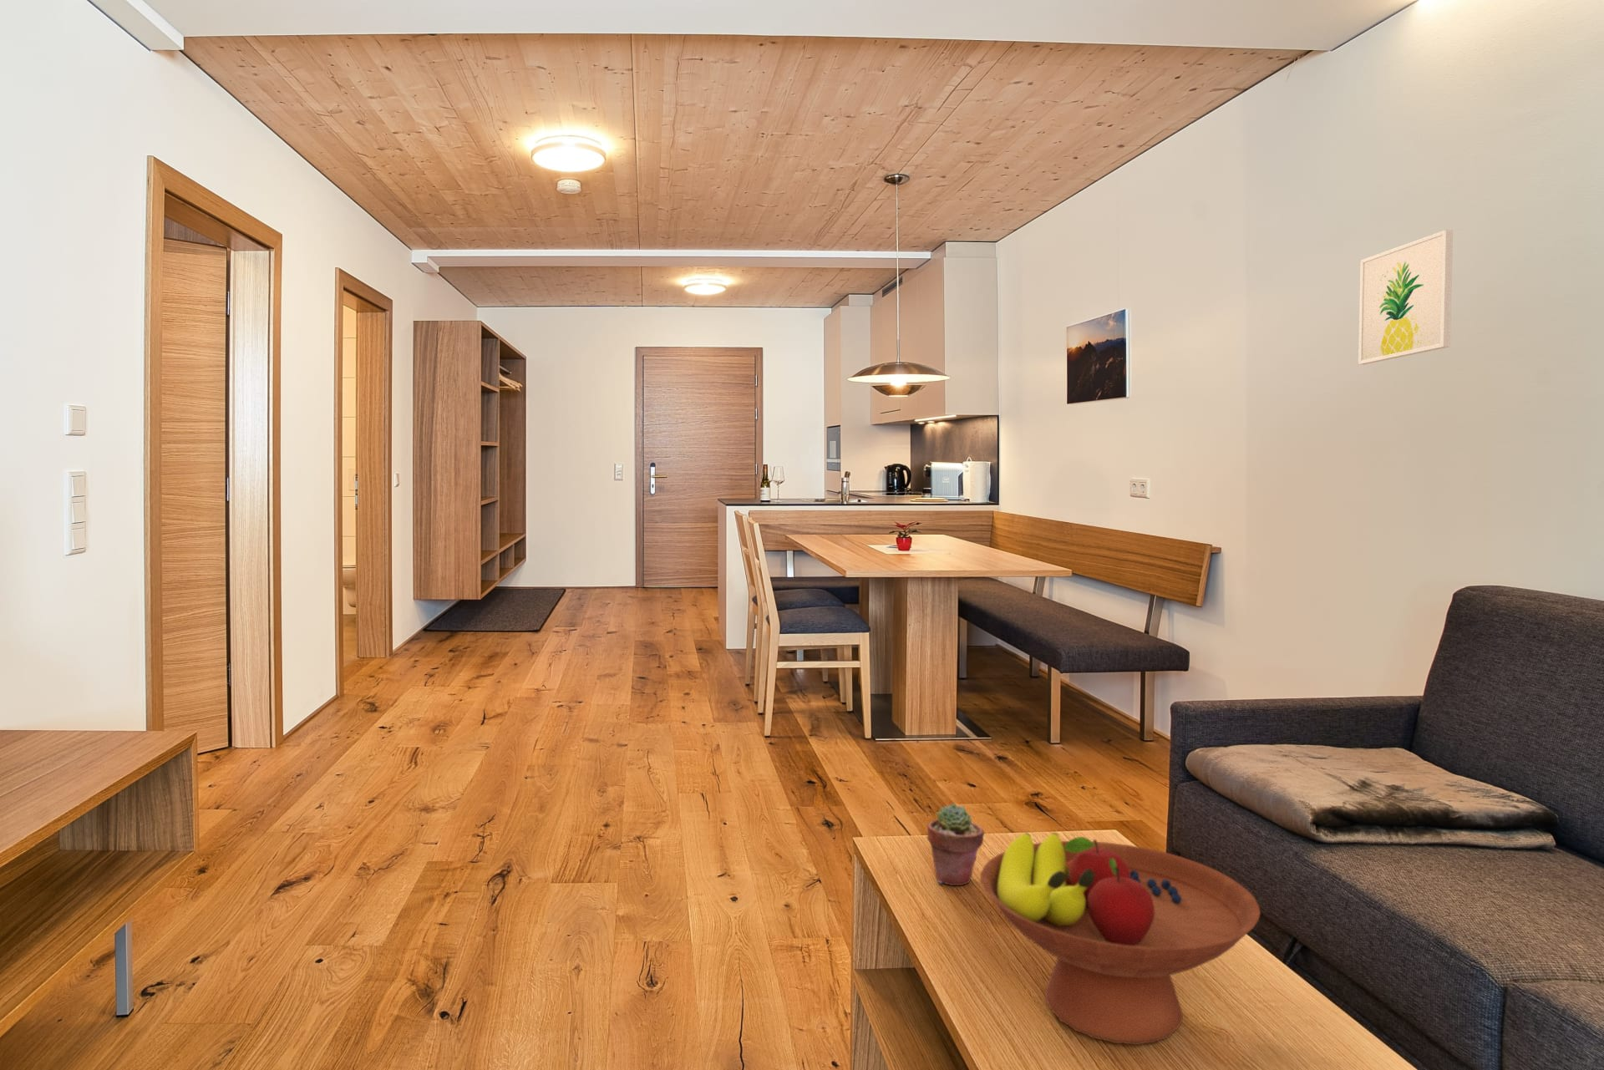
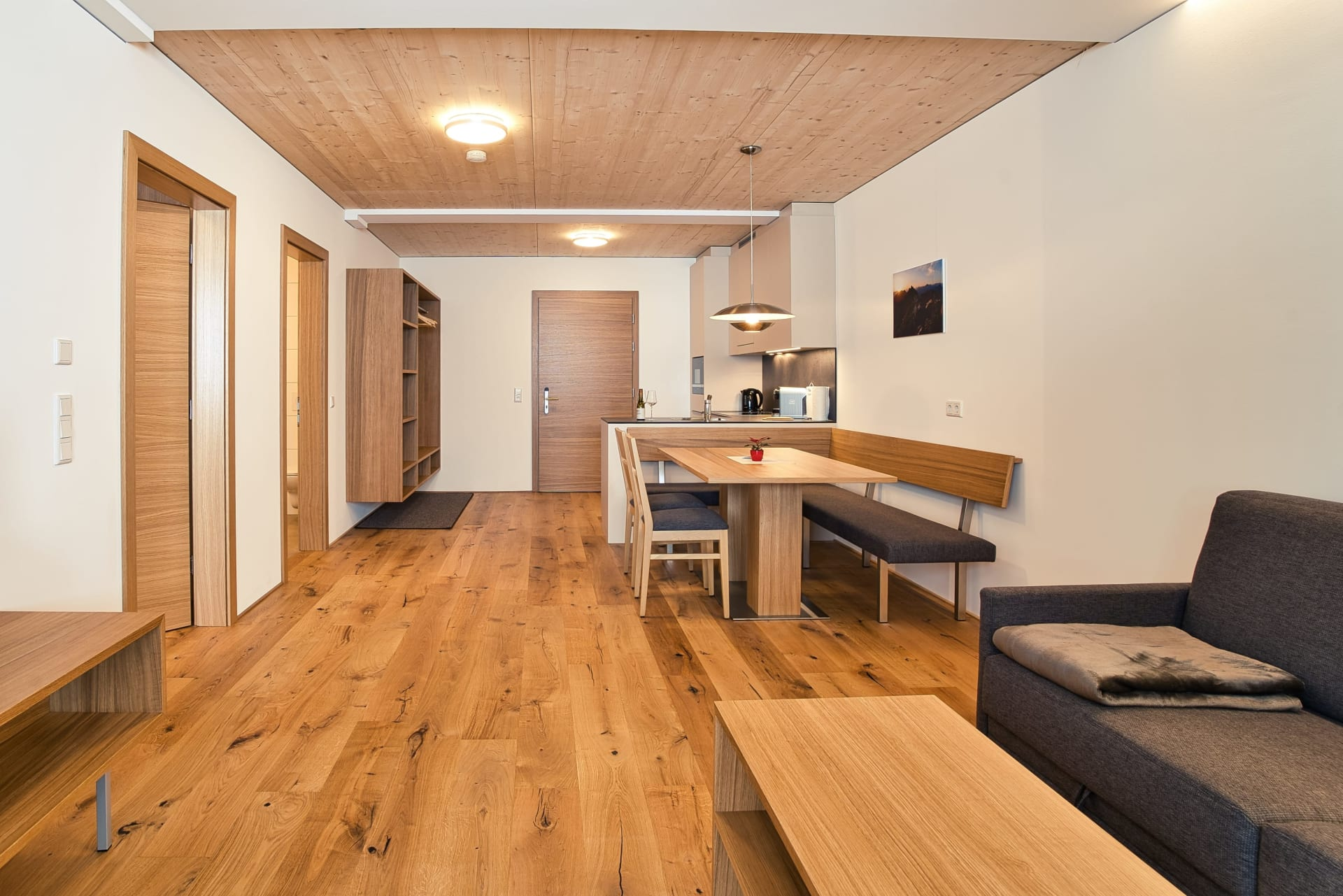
- potted succulent (954, 841)
- fruit bowl (1113, 924)
- wall art (1402, 301)
